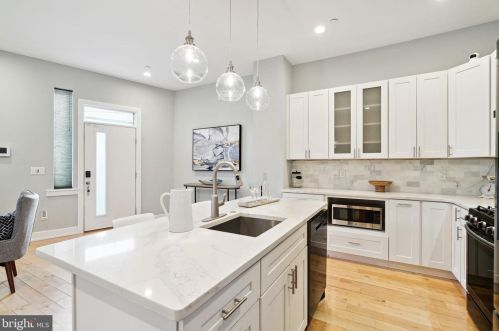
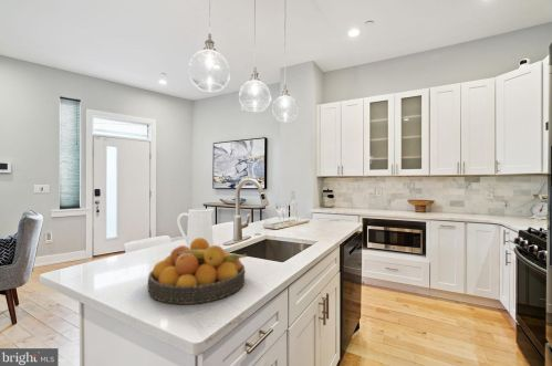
+ fruit bowl (198, 263)
